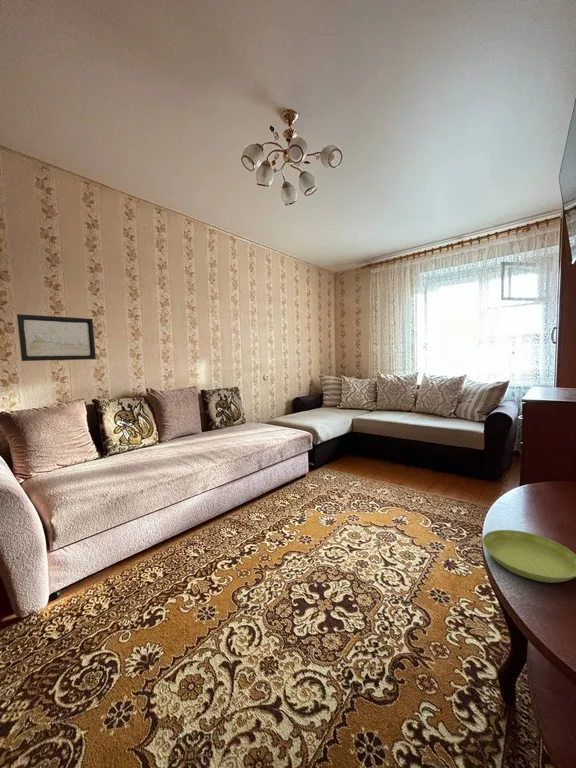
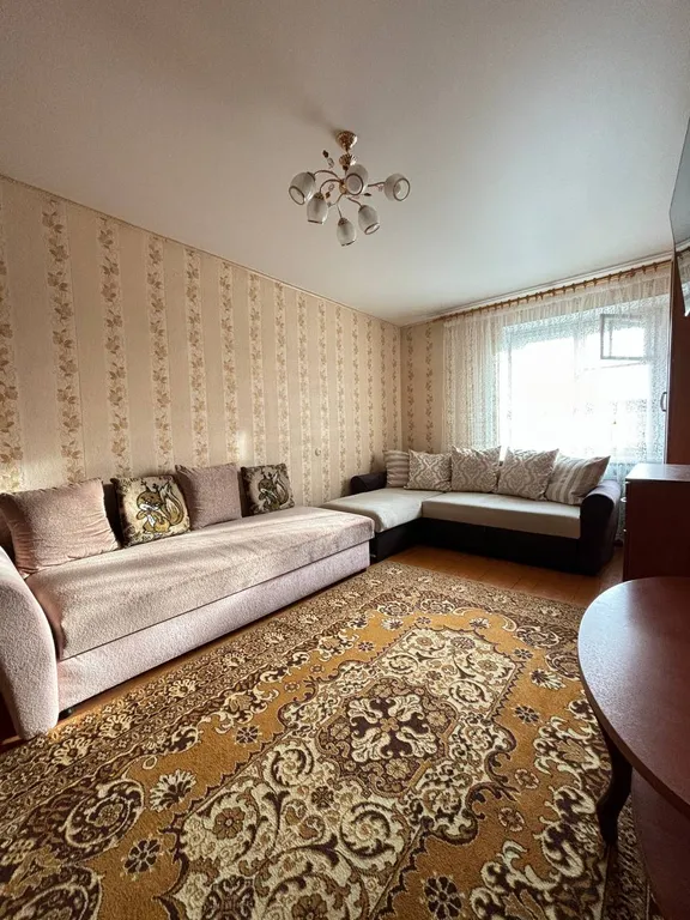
- saucer (528, 556)
- wall art (59, 338)
